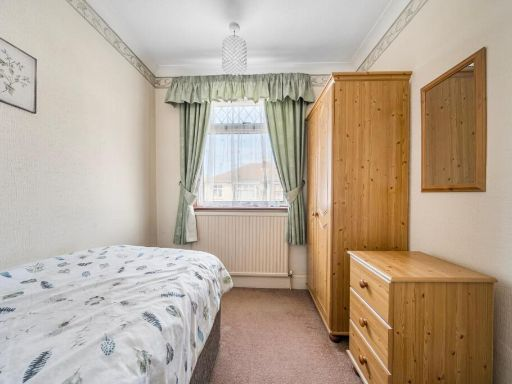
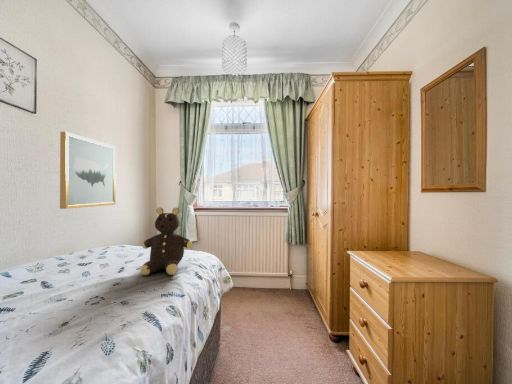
+ teddy bear (164, 238)
+ wall art (91, 173)
